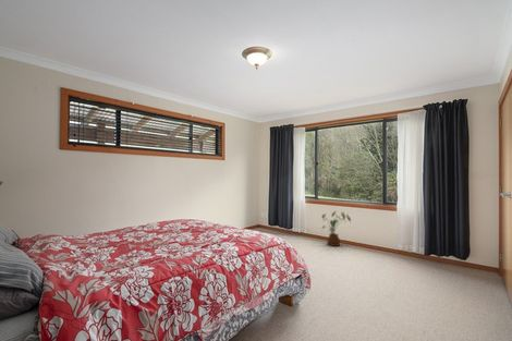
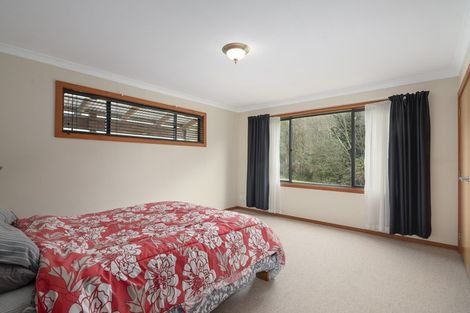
- house plant (334, 229)
